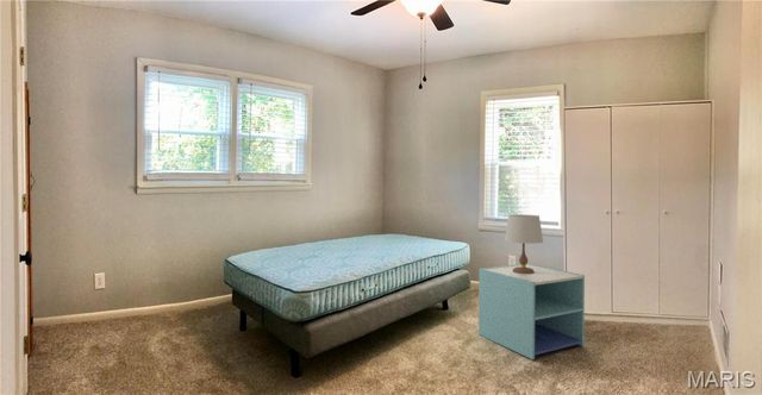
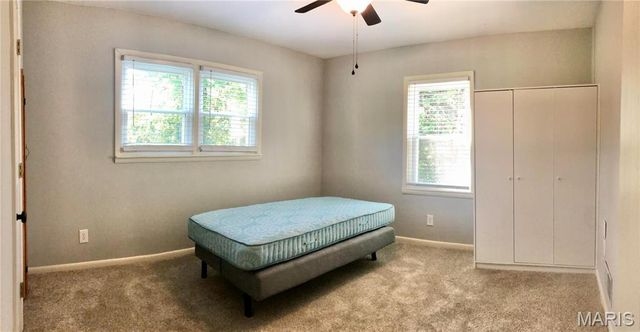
- nightstand (529, 306)
- table lamp (523, 243)
